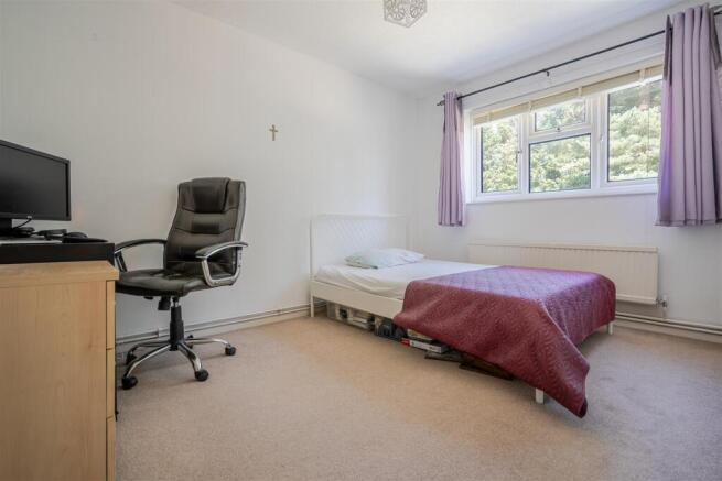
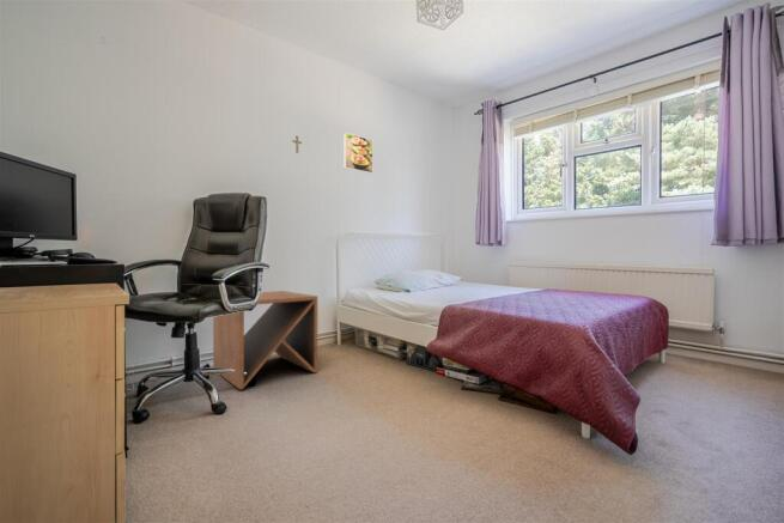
+ side table (265, 333)
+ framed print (358, 153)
